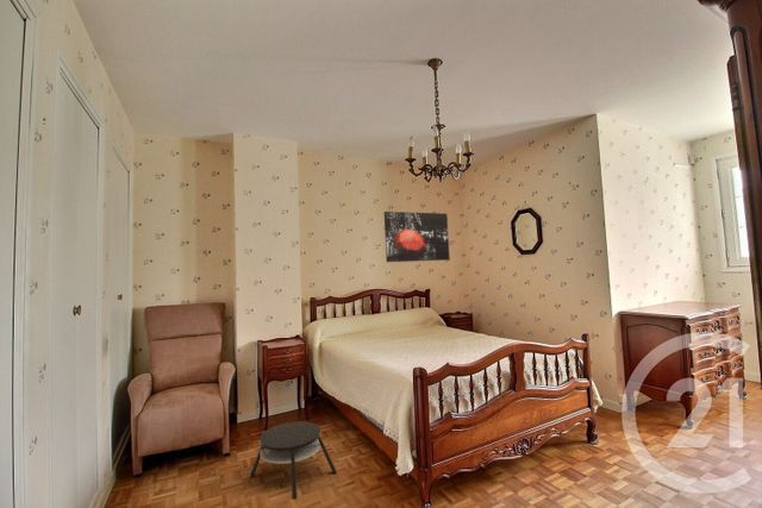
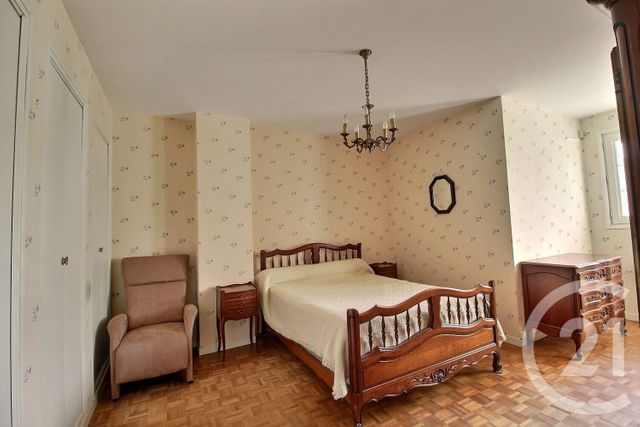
- wall art (418, 237)
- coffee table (291, 453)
